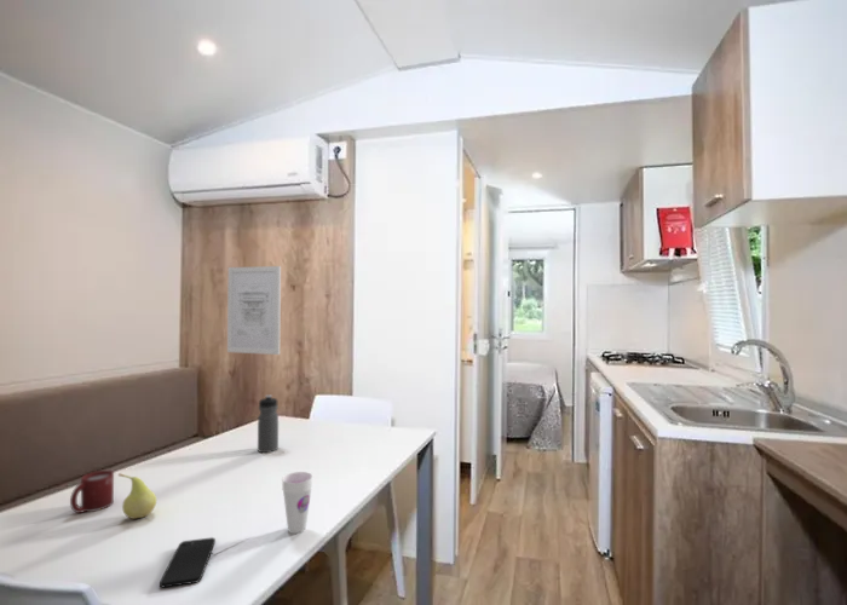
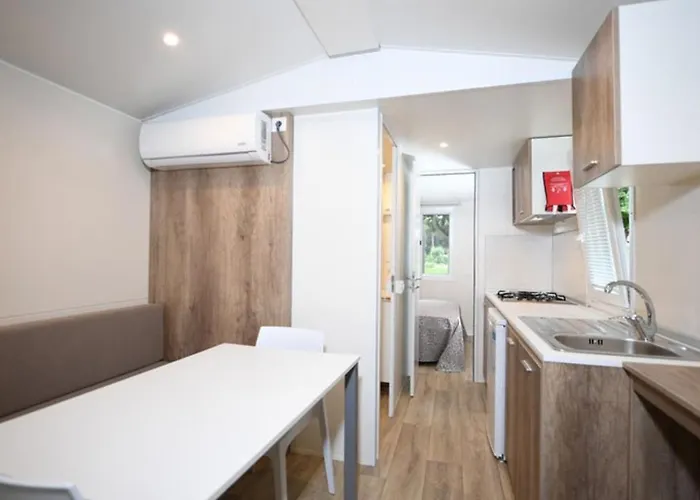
- wall art (253, 310)
- water bottle (267, 422)
- smartphone (189, 559)
- fruit (137, 494)
- cup (296, 503)
- cup (91, 492)
